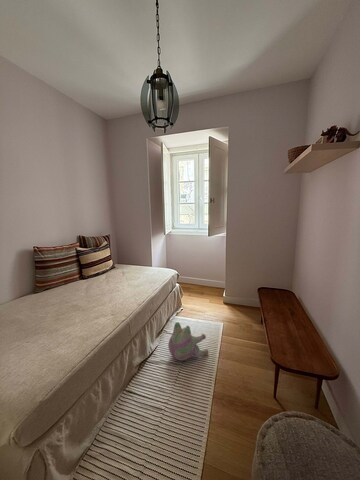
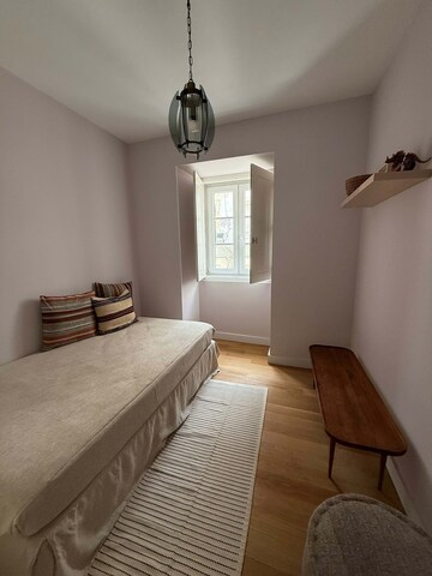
- plush toy (185, 338)
